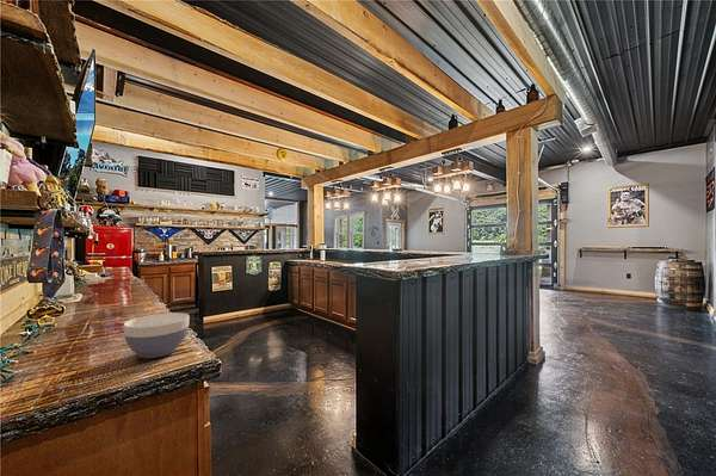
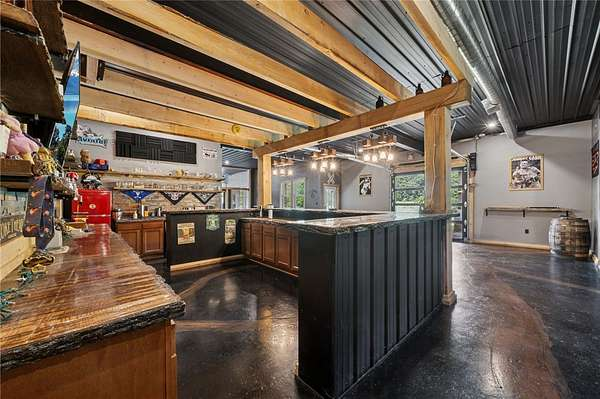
- bowl (158, 335)
